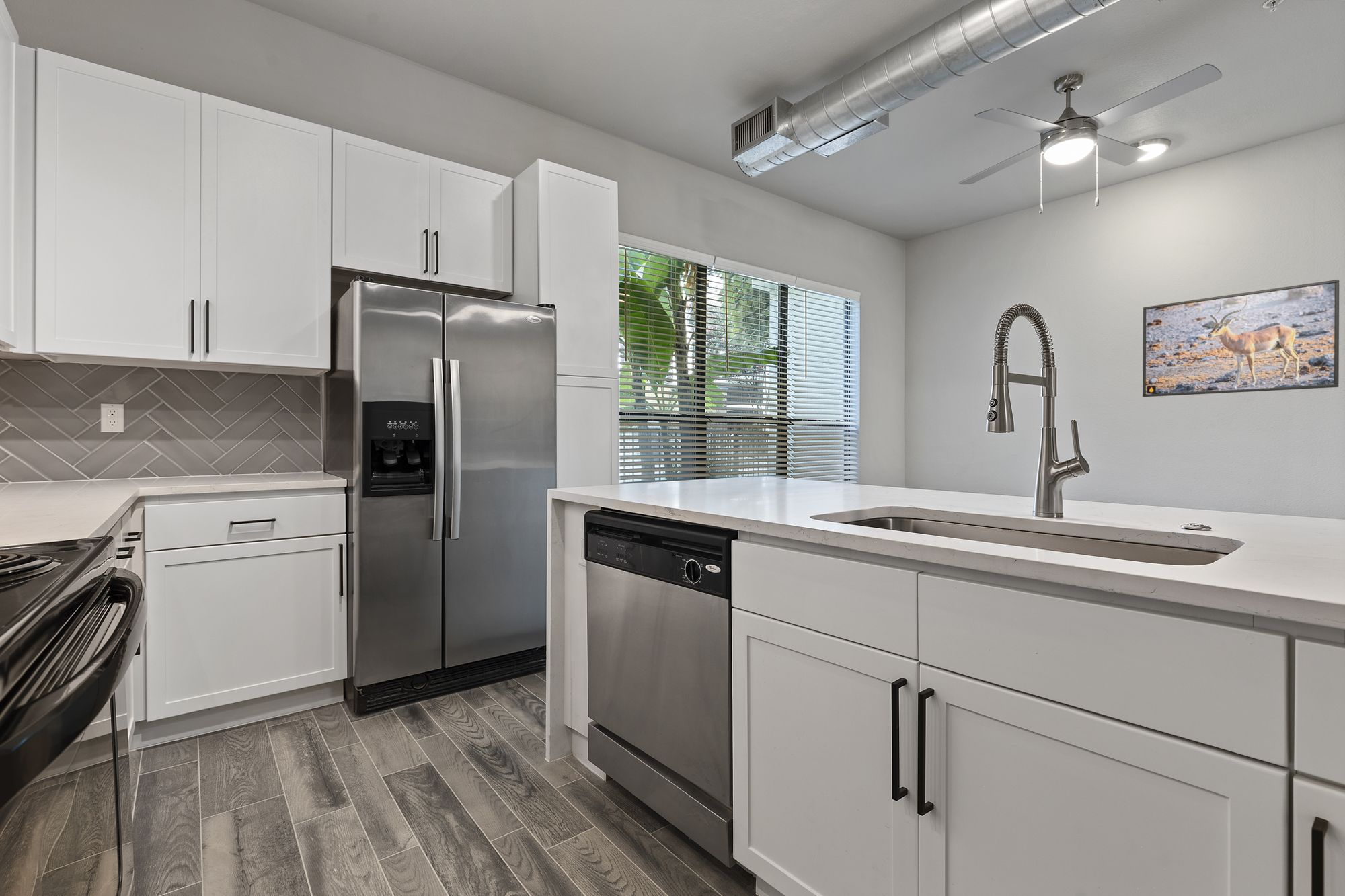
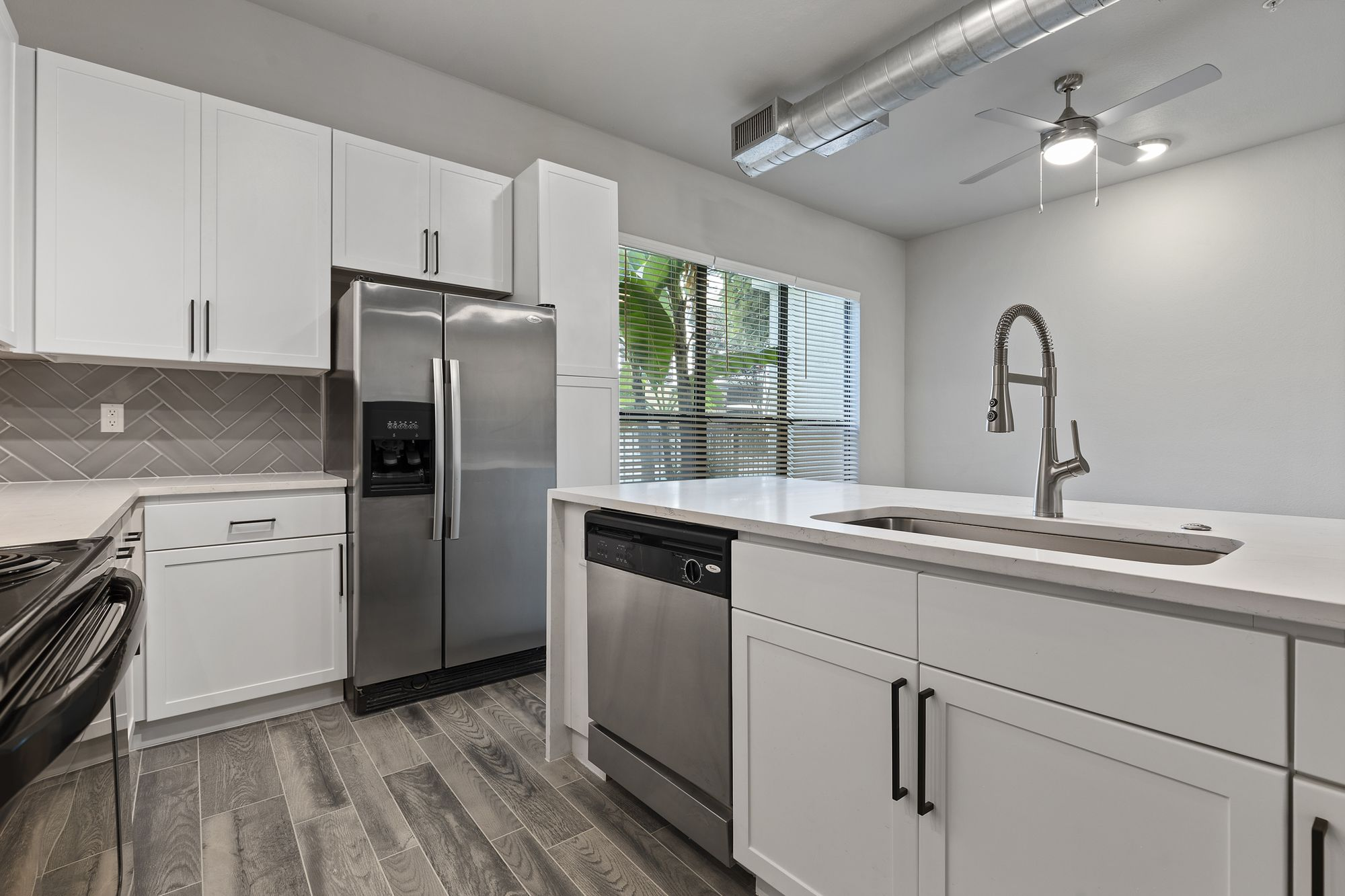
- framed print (1231, 343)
